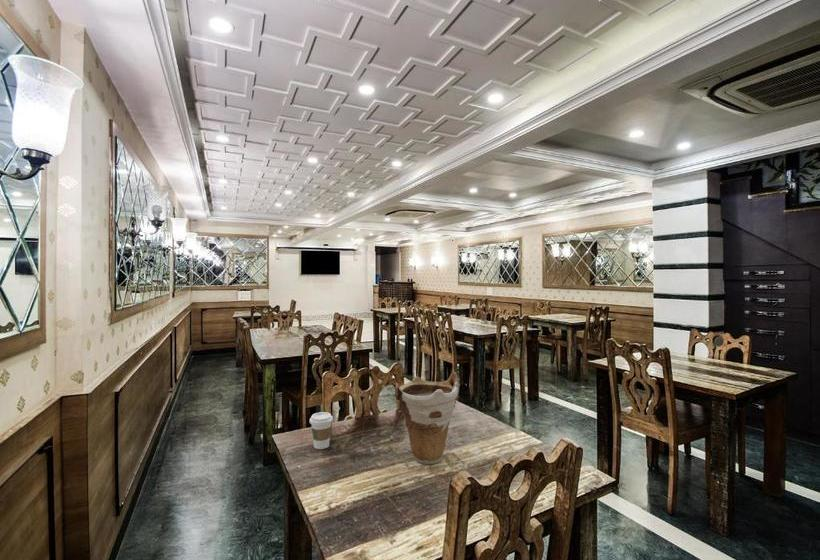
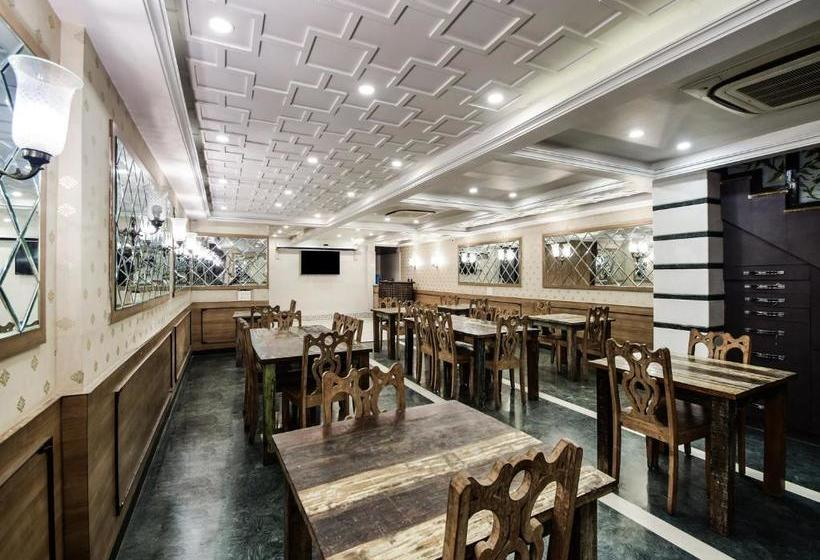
- vase (428, 416)
- coffee cup (321, 430)
